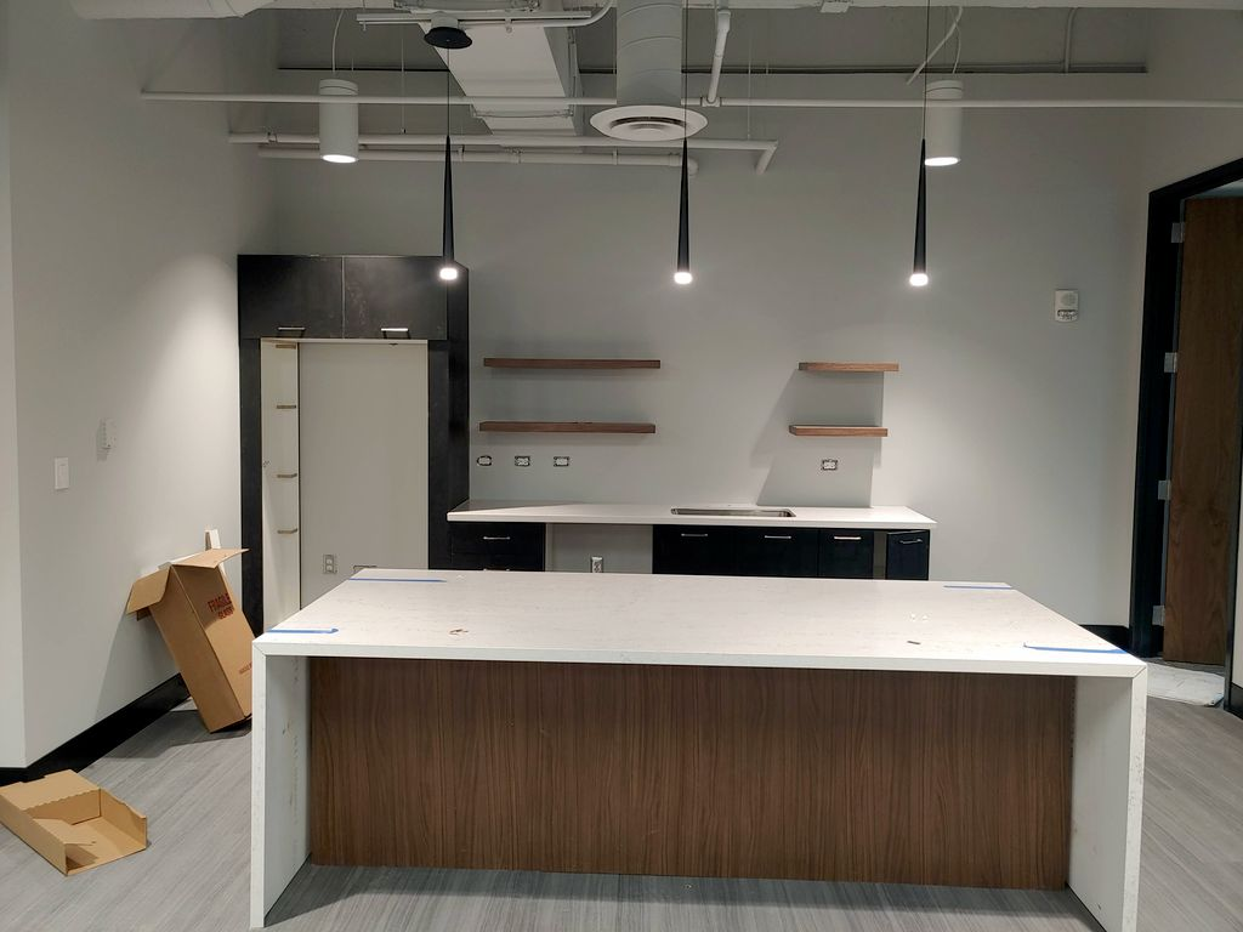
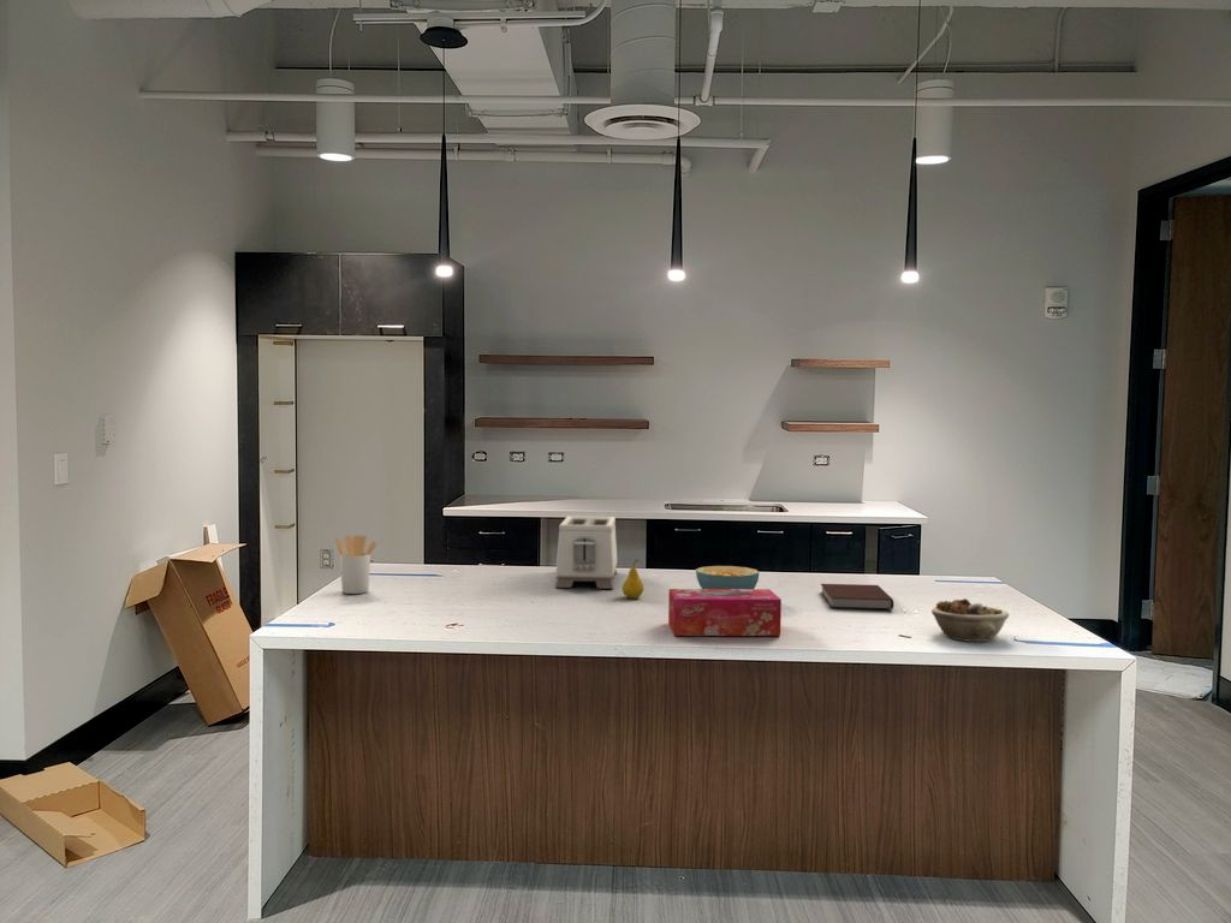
+ succulent planter (969, 618)
+ tissue box (722, 612)
+ utensil holder (355, 562)
+ fruit (632, 578)
+ cereal bowl (726, 585)
+ toaster (587, 550)
+ notebook (855, 595)
